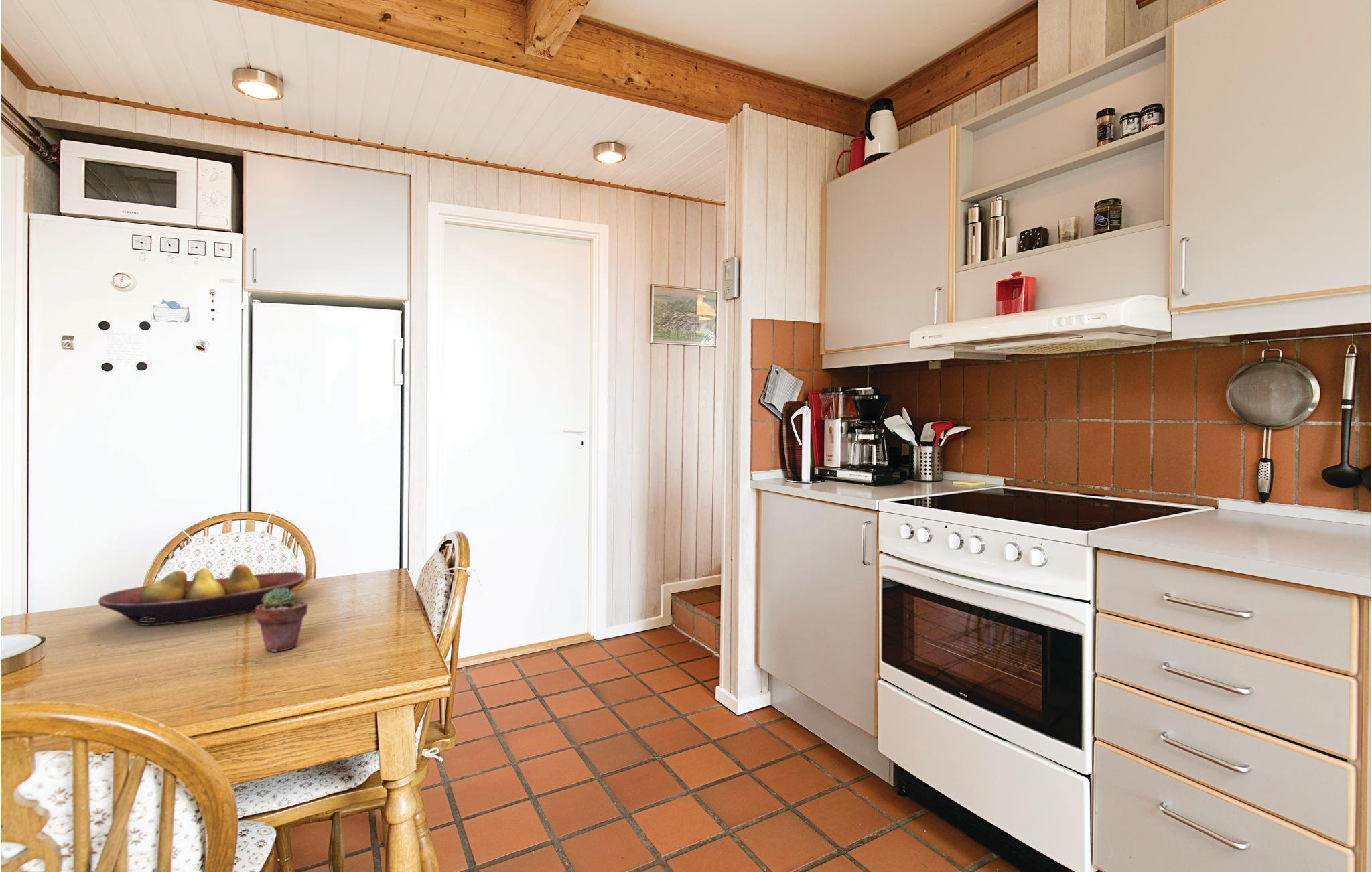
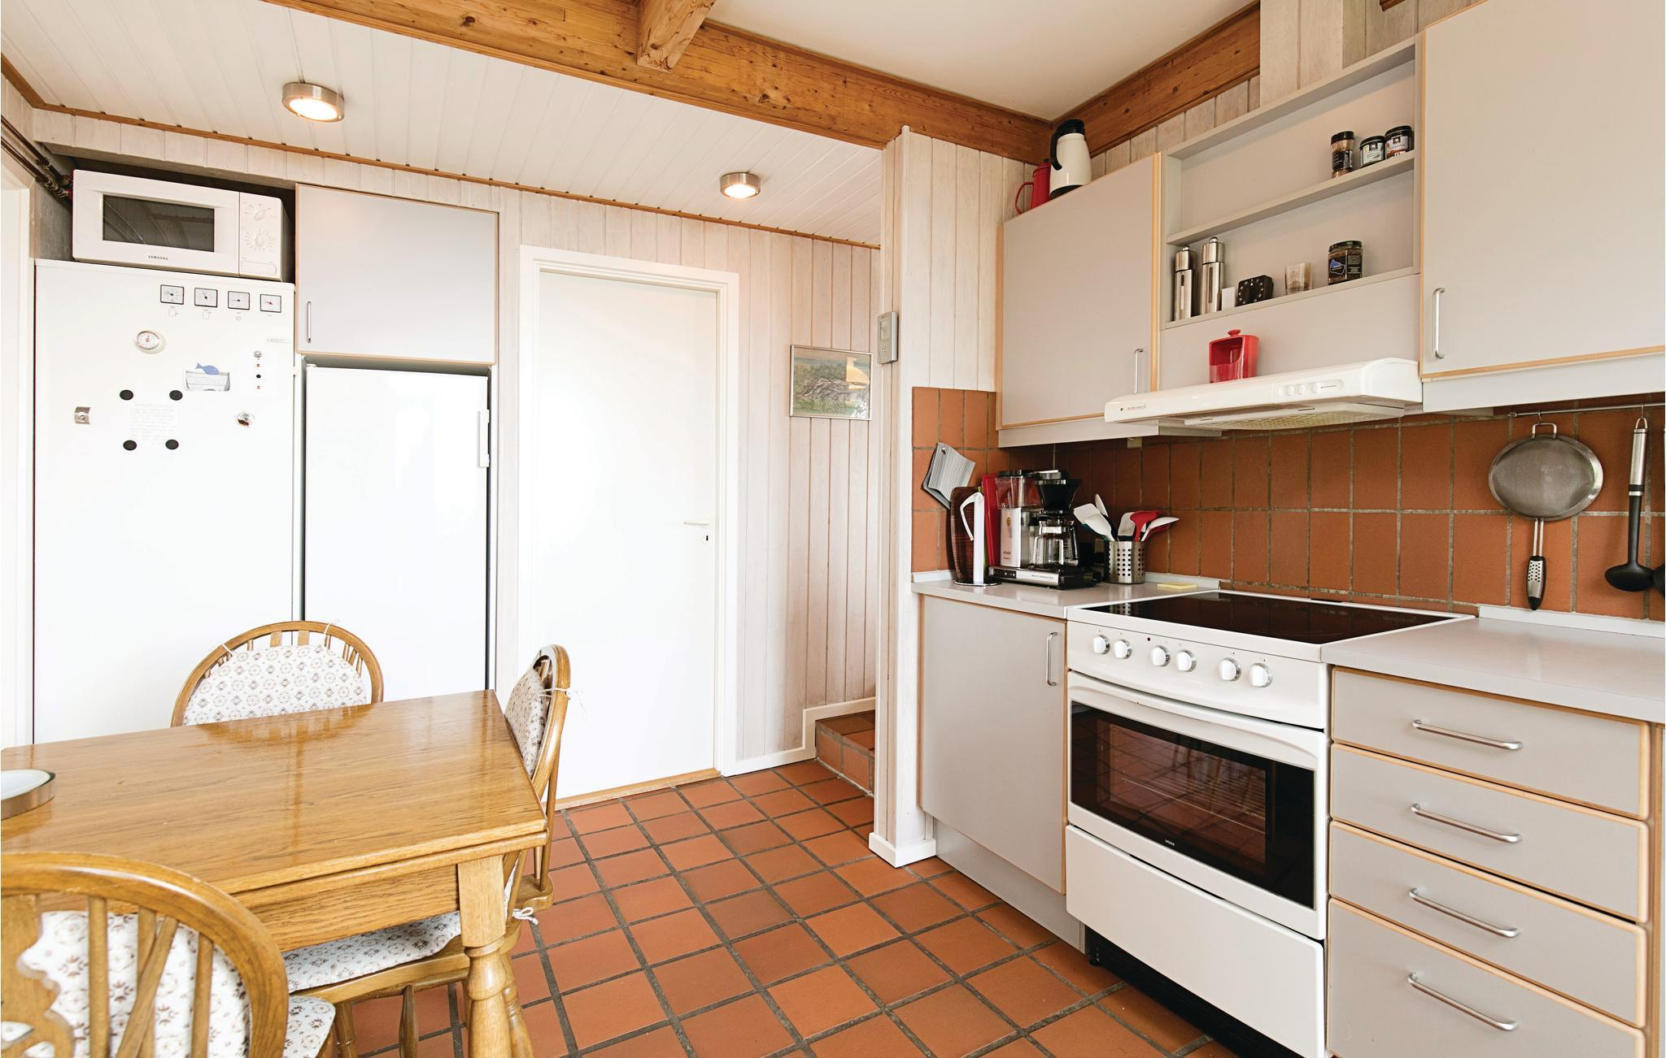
- fruit bowl (210, 589)
- potted succulent (281, 617)
